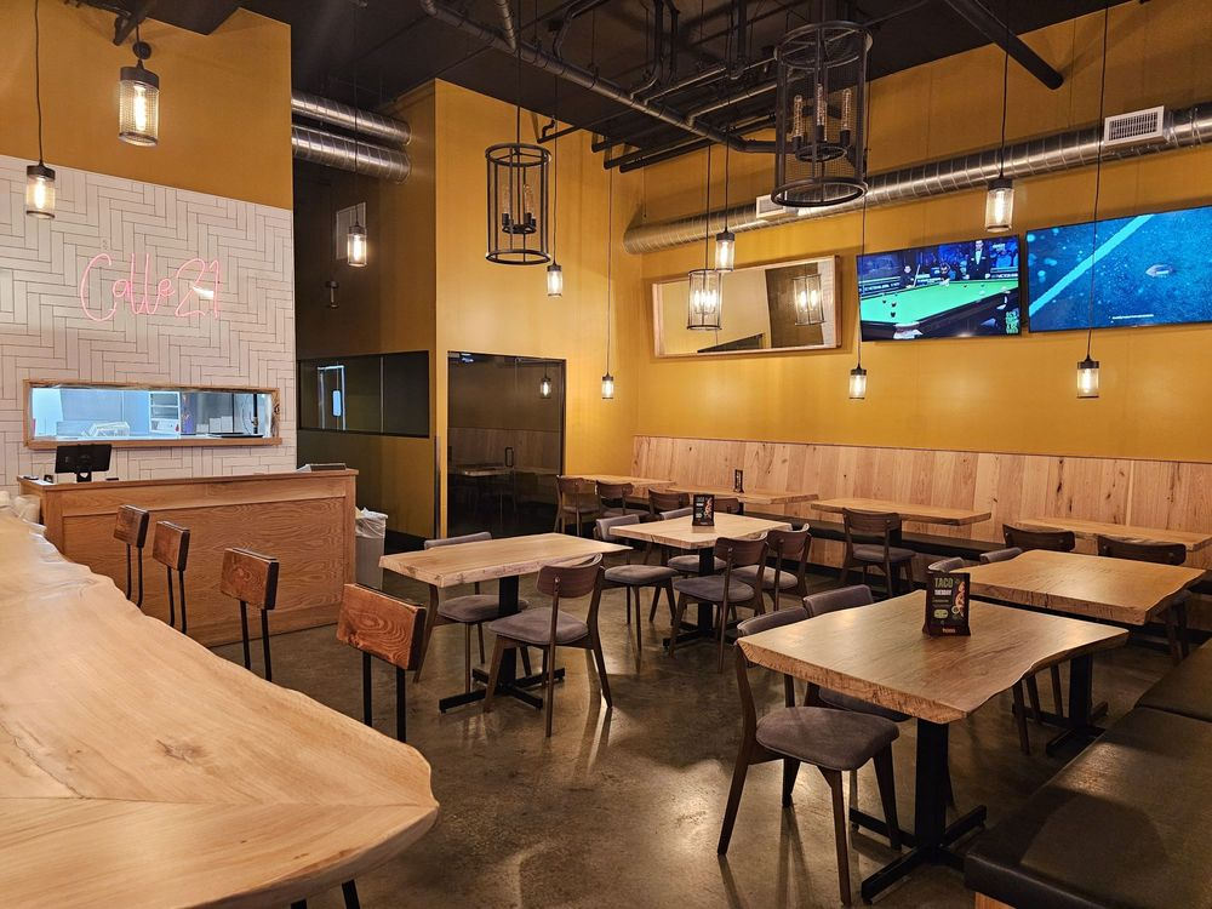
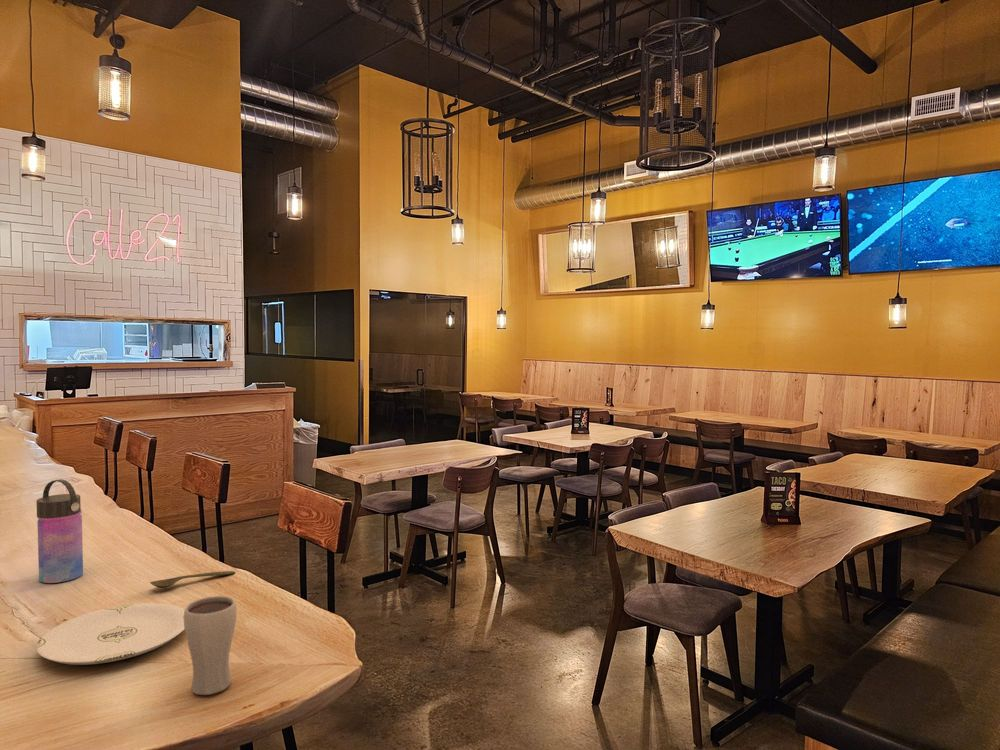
+ drinking glass (210, 646)
+ spoon (194, 576)
+ plate (117, 634)
+ water bottle (60, 528)
